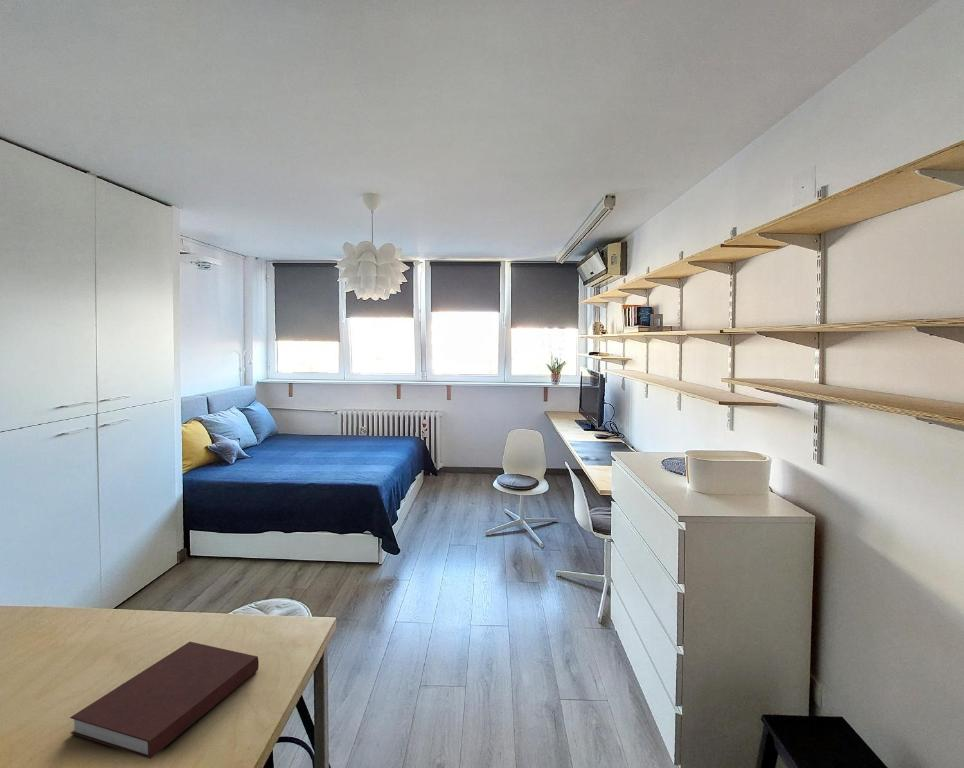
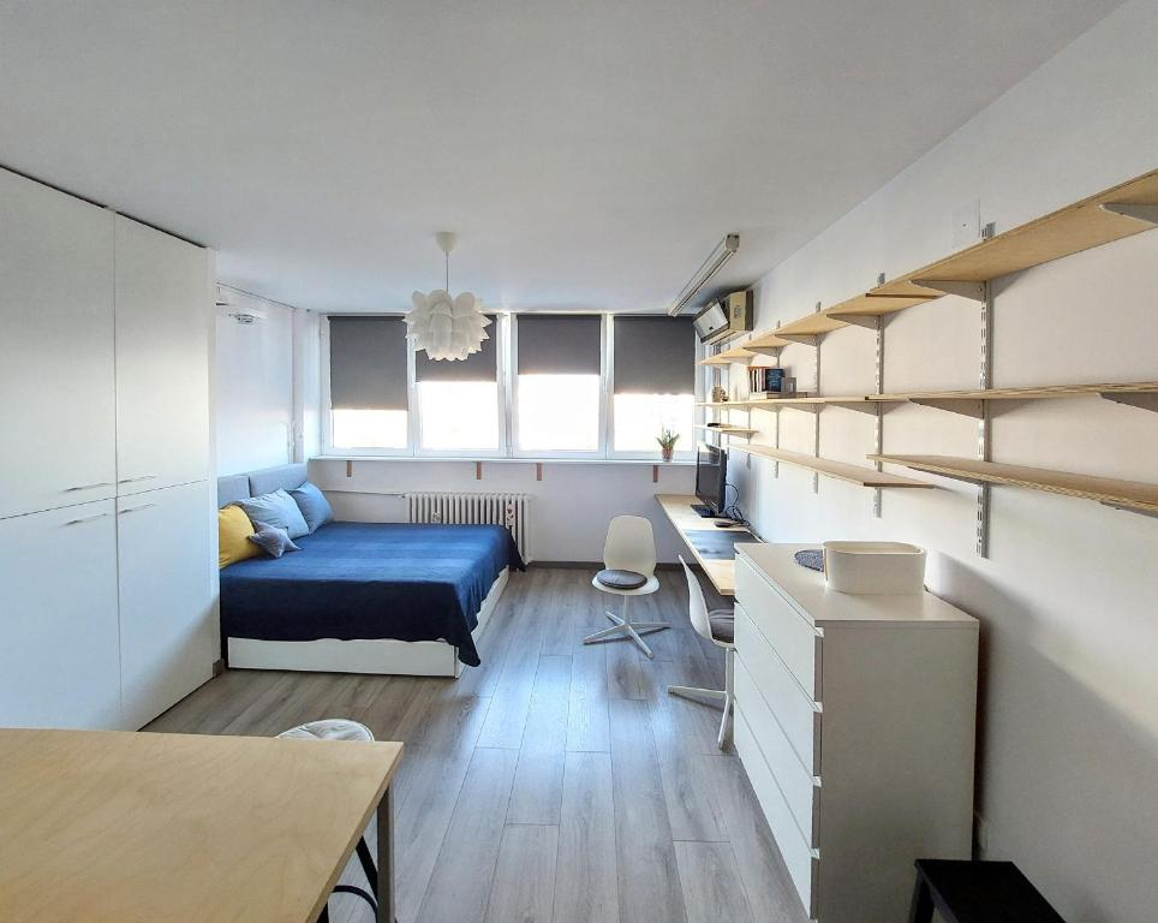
- notebook (173, 691)
